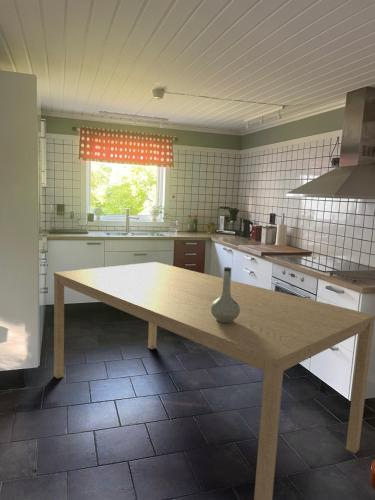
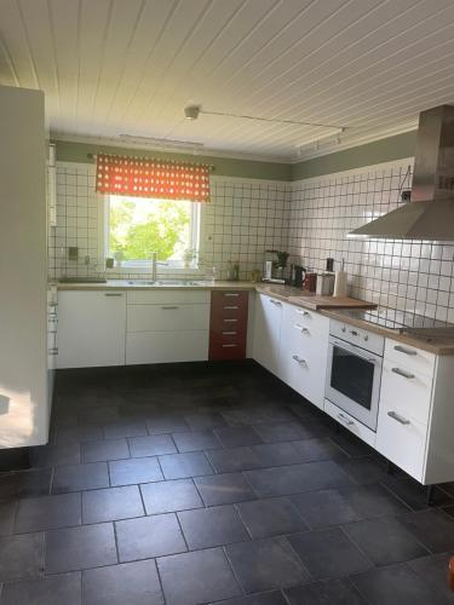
- dining table (192, 340)
- vase (226, 294)
